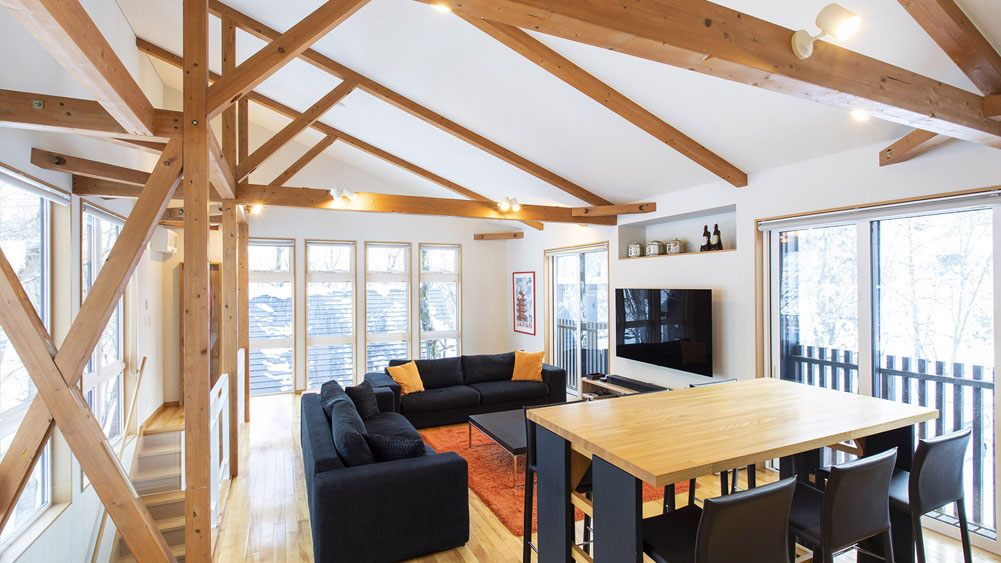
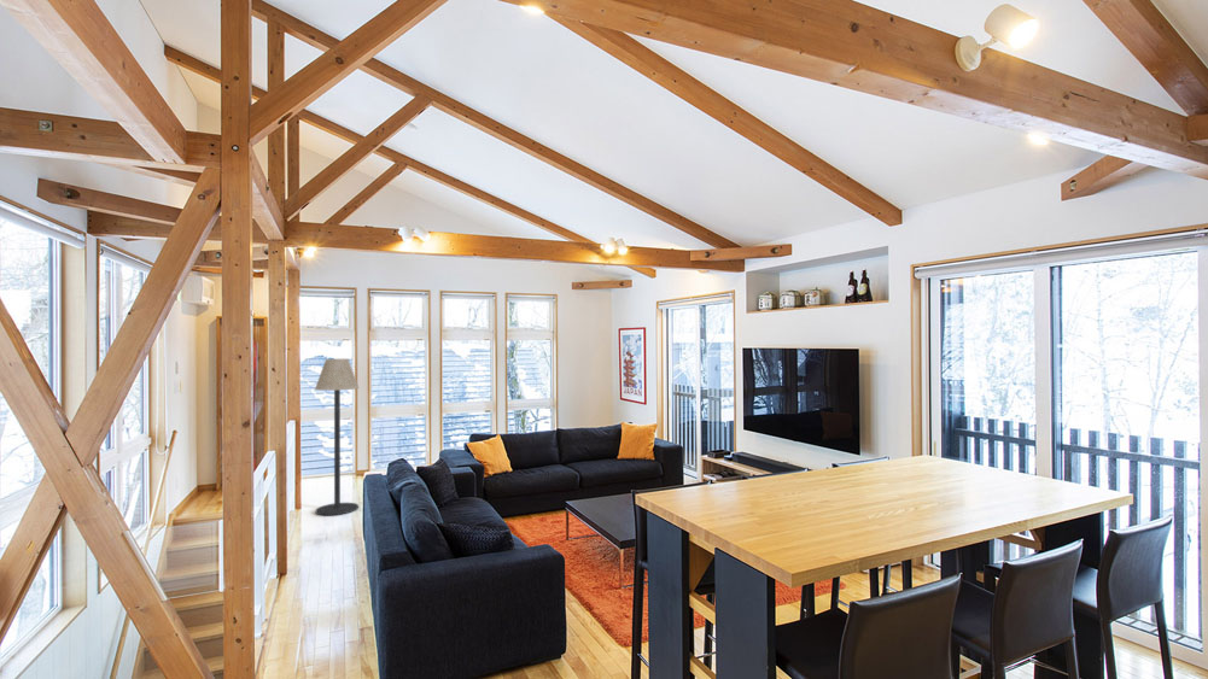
+ floor lamp (337, 434)
